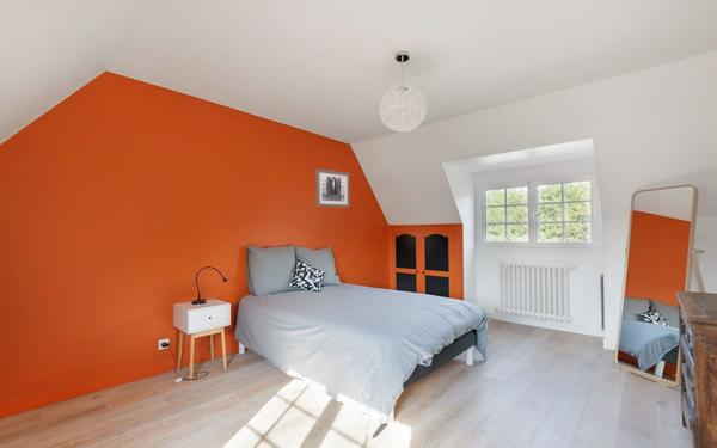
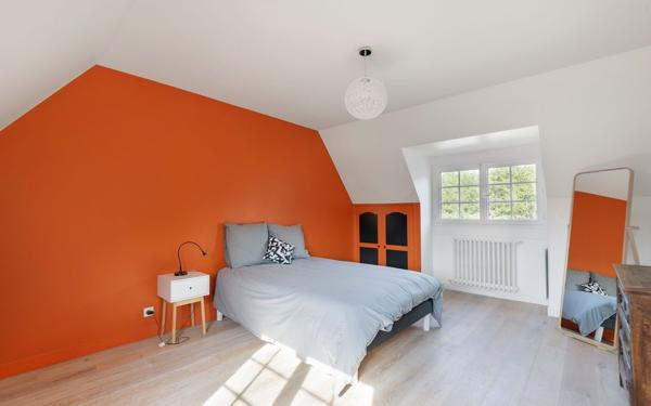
- wall art (333, 189)
